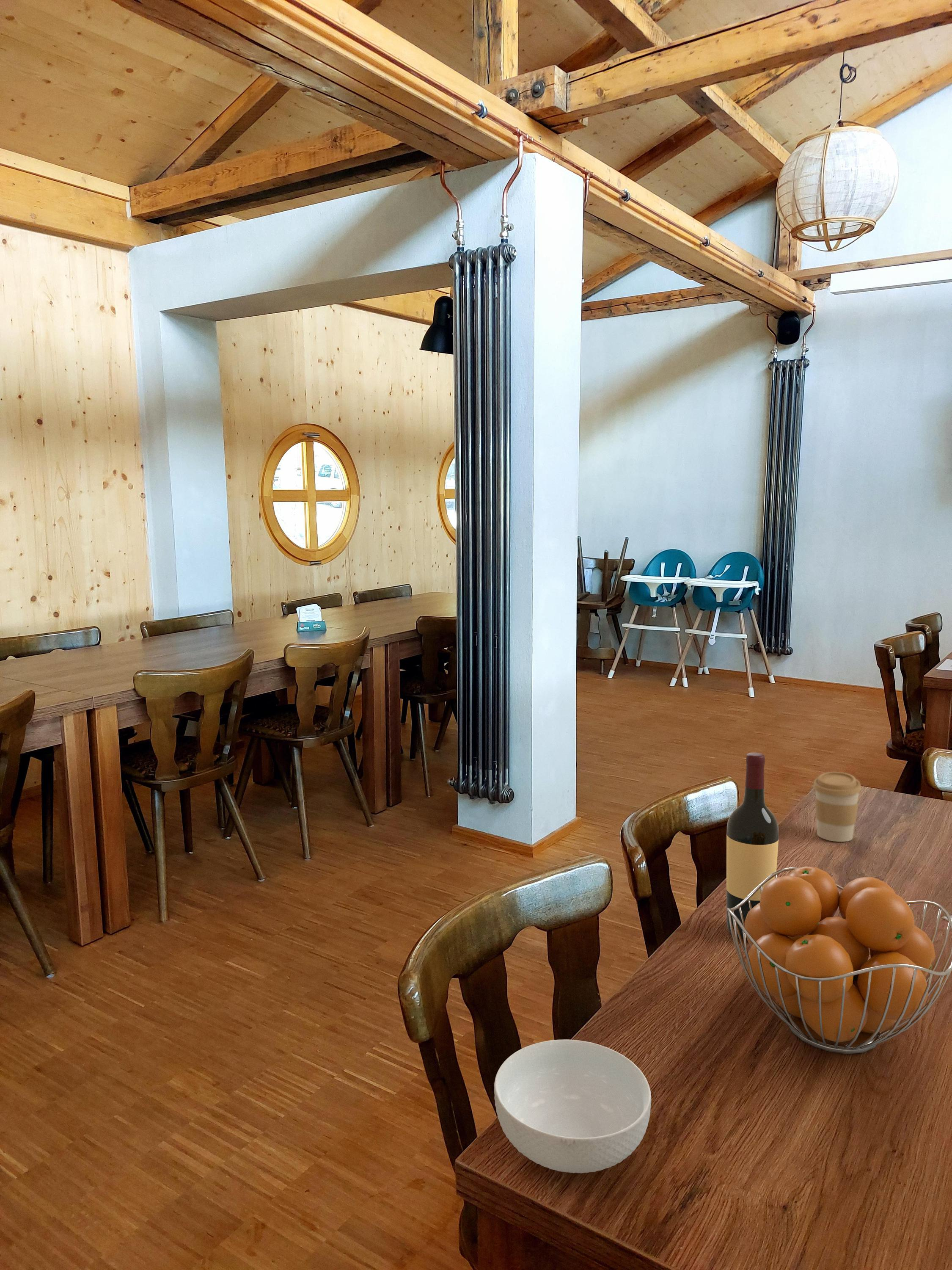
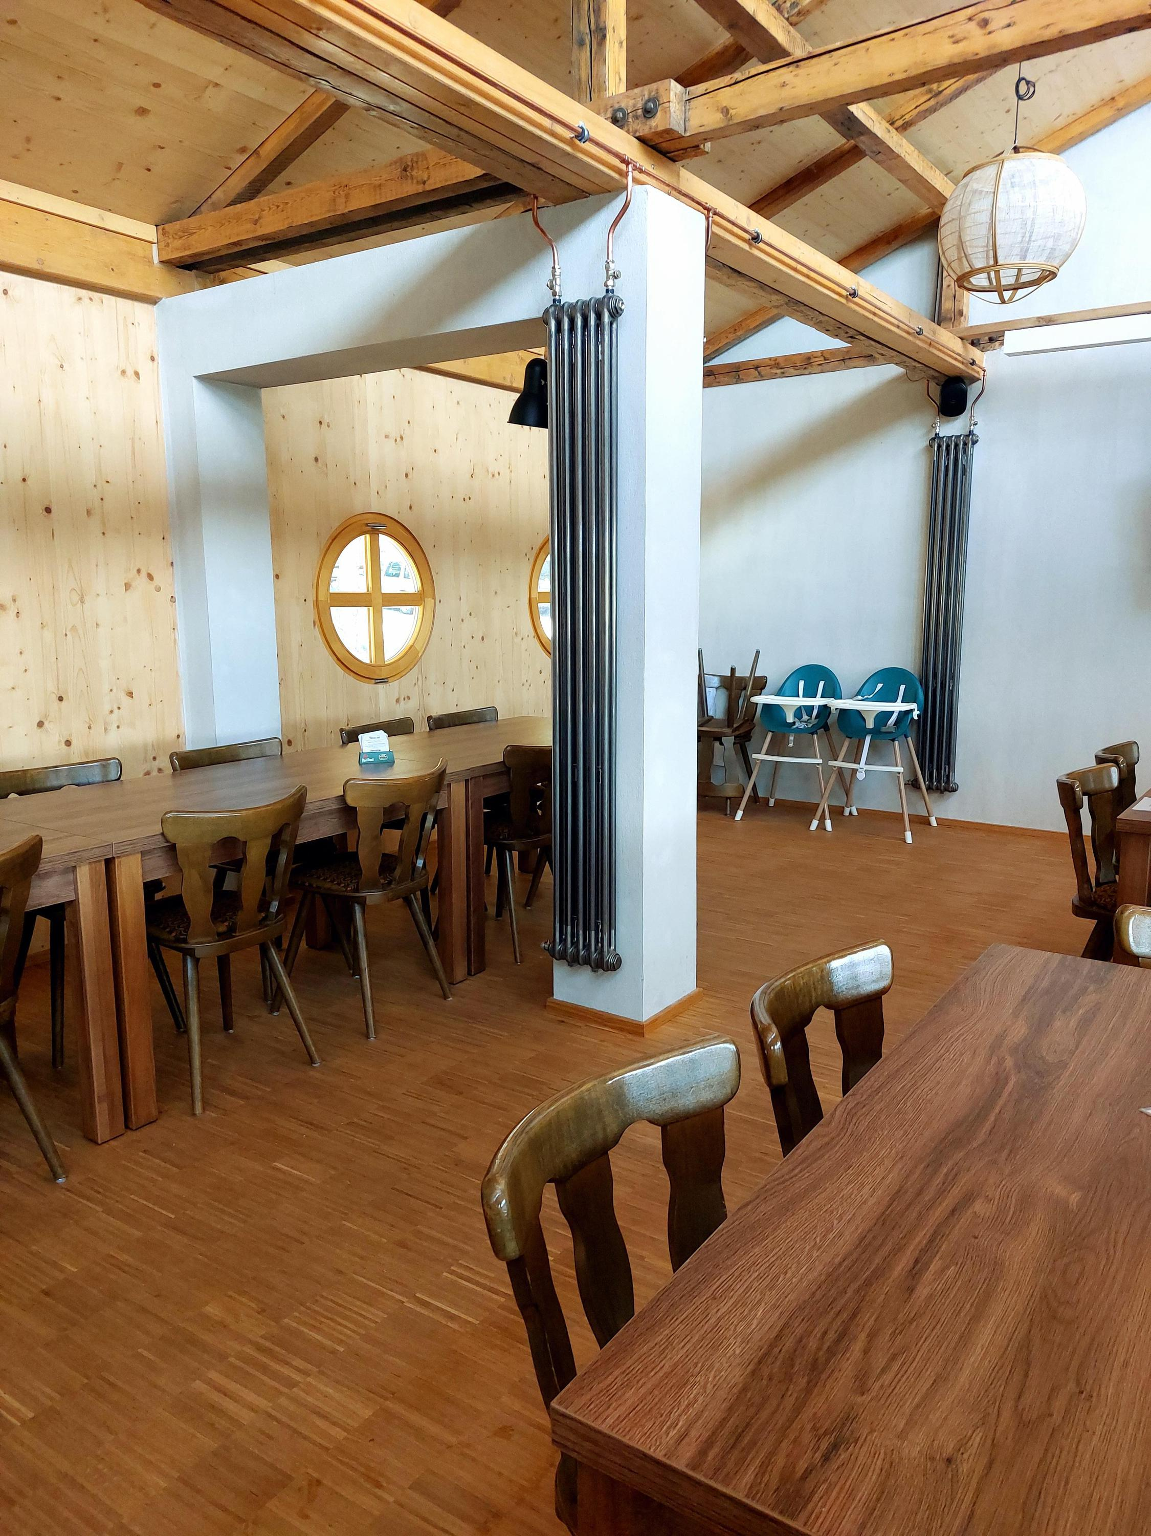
- cereal bowl (571, 1113)
- fruit basket (836, 955)
- coffee cup (836, 806)
- wine bottle (752, 844)
